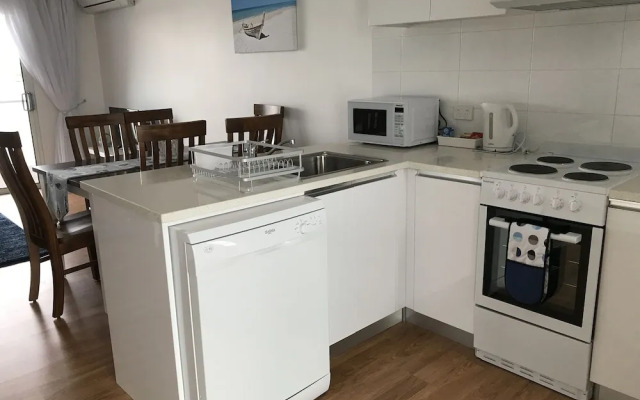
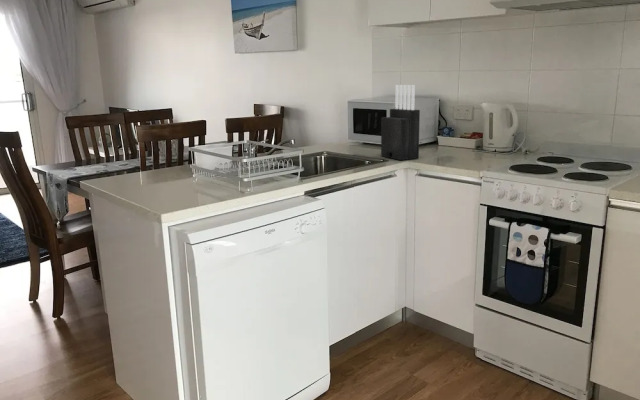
+ knife block (398, 121)
